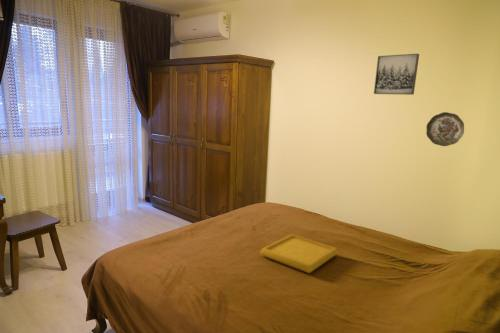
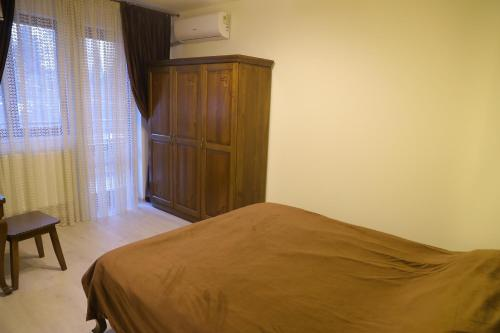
- wall art (395, 74)
- serving tray (299, 251)
- decorative plate (444, 129)
